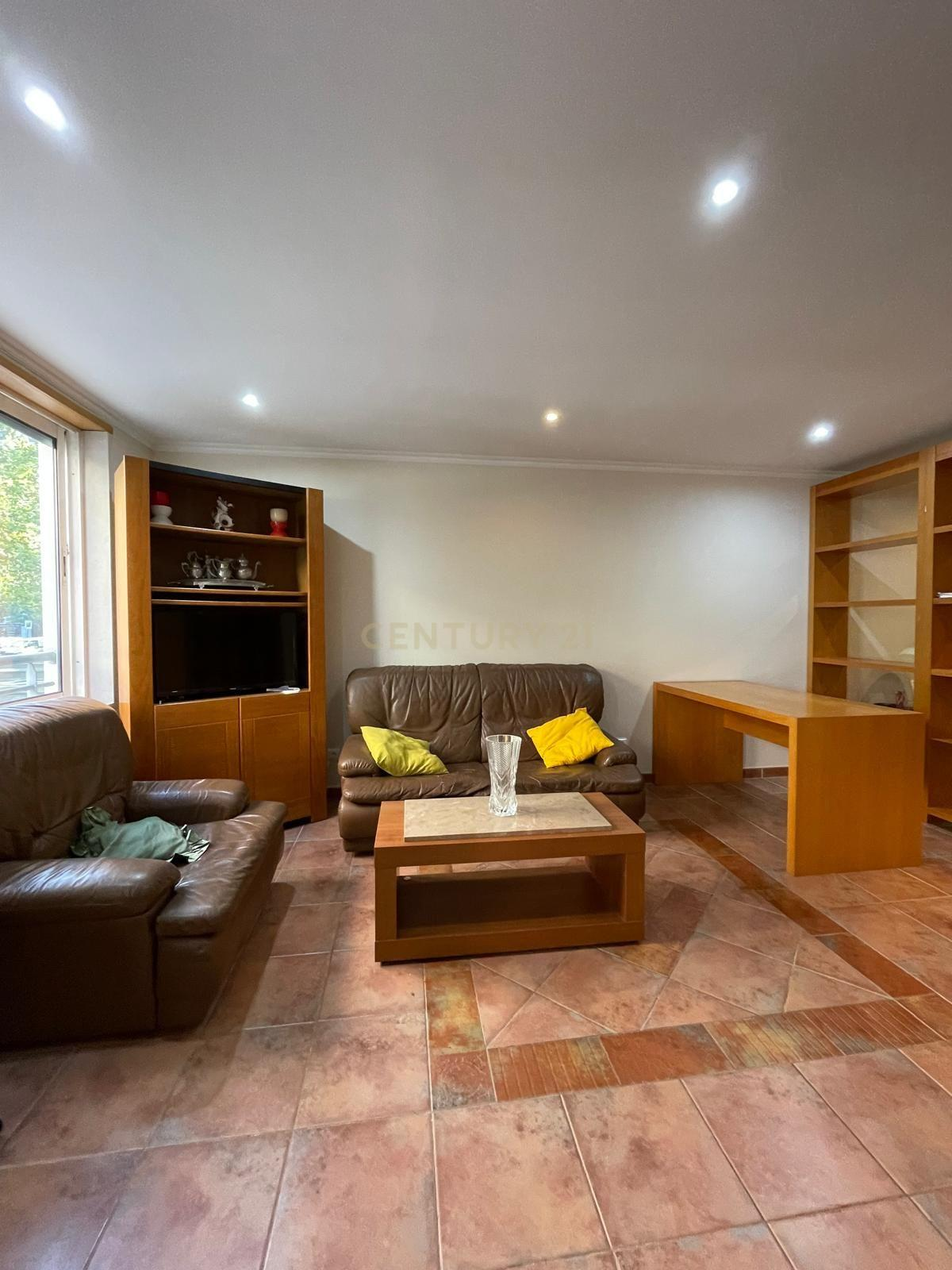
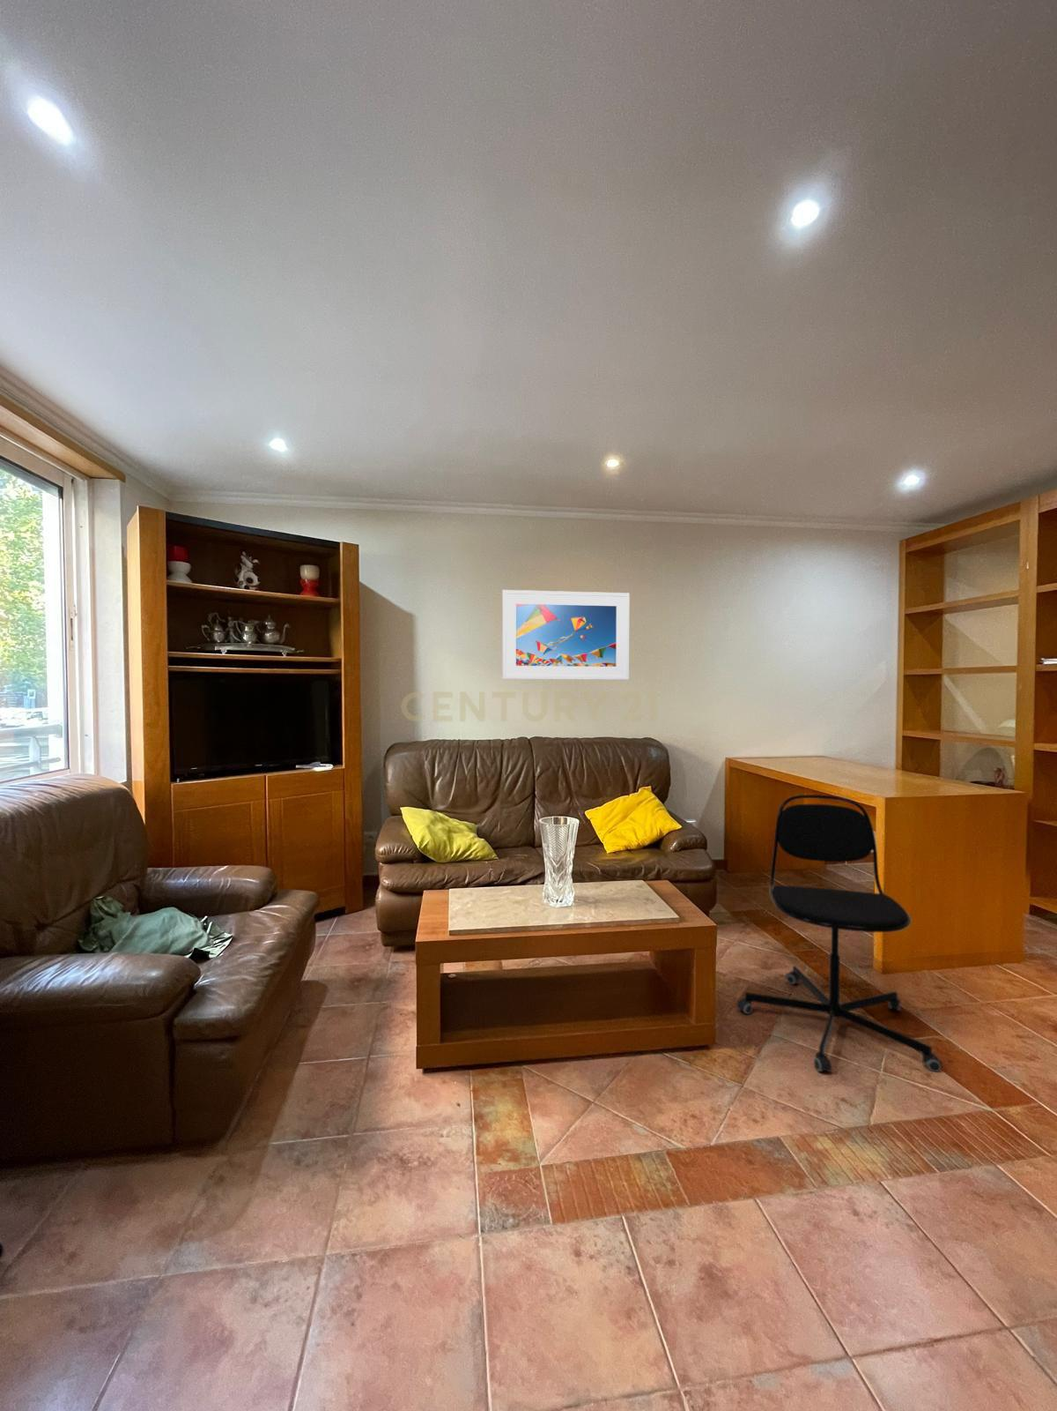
+ office chair (825, 914)
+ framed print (566, 636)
